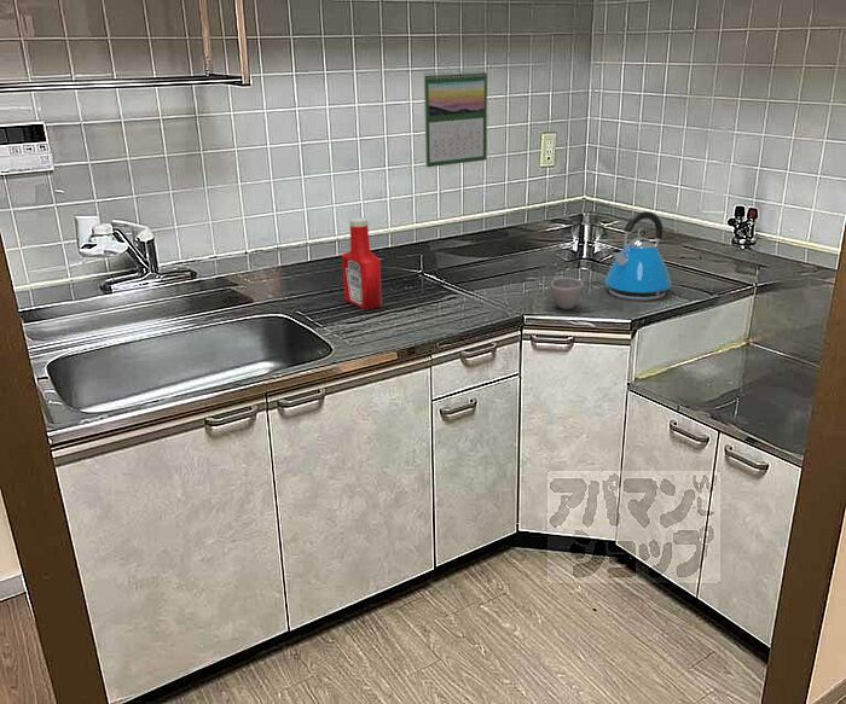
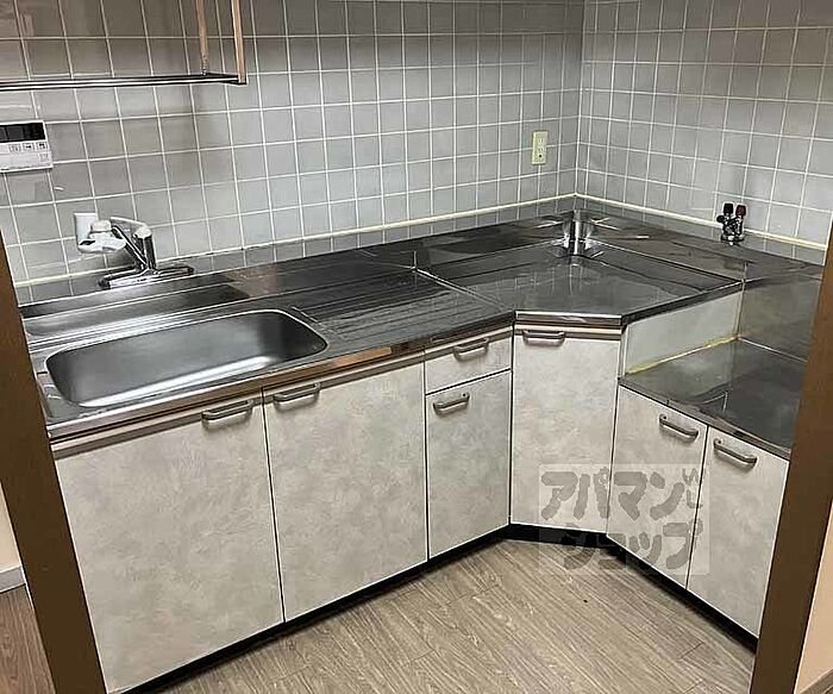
- kettle (642, 252)
- cup (563, 292)
- soap bottle (360, 261)
- calendar (456, 117)
